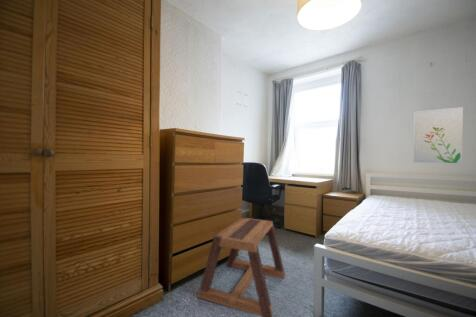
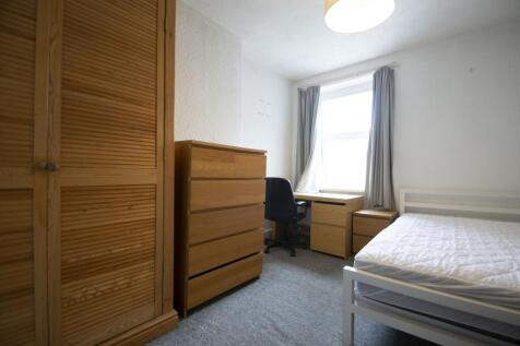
- wall art (436, 136)
- stool (248, 254)
